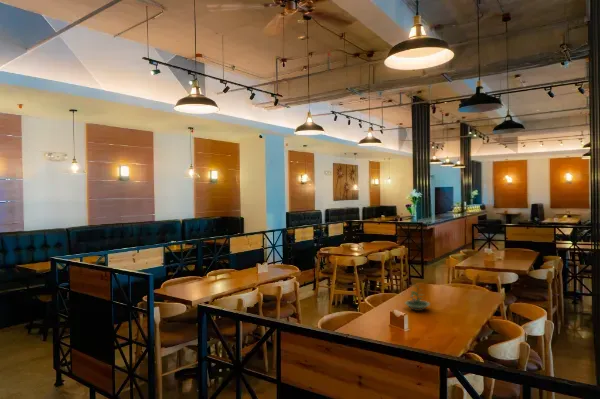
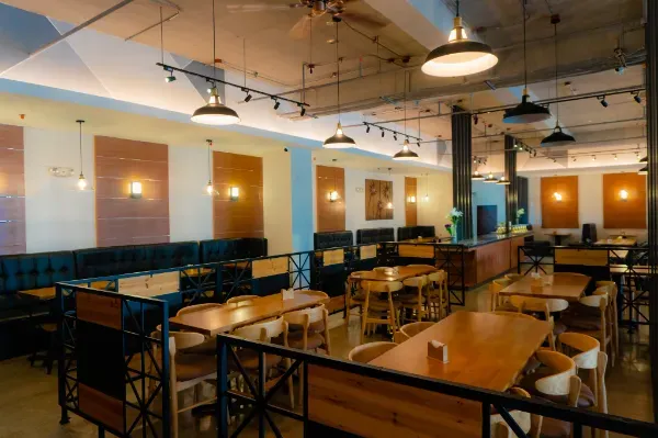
- terrarium (418, 290)
